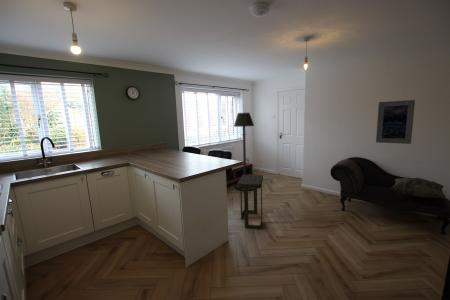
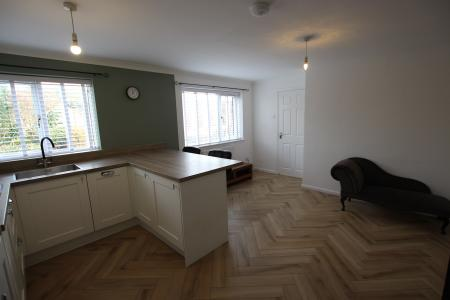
- floor lamp (244, 150)
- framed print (394, 122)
- side table (254, 200)
- decorative pillow (417, 187)
